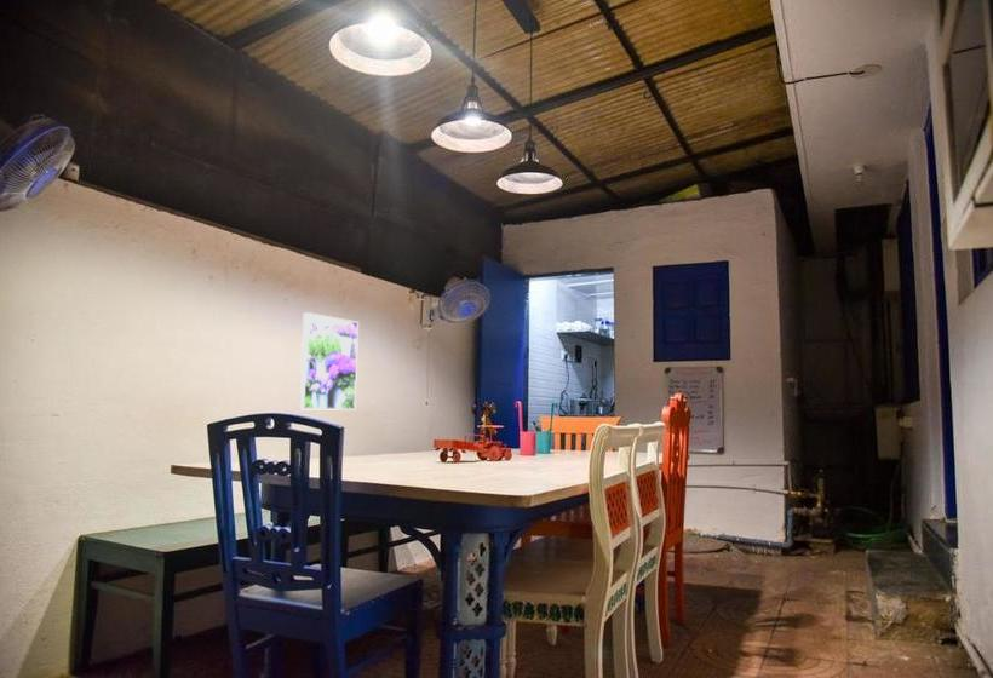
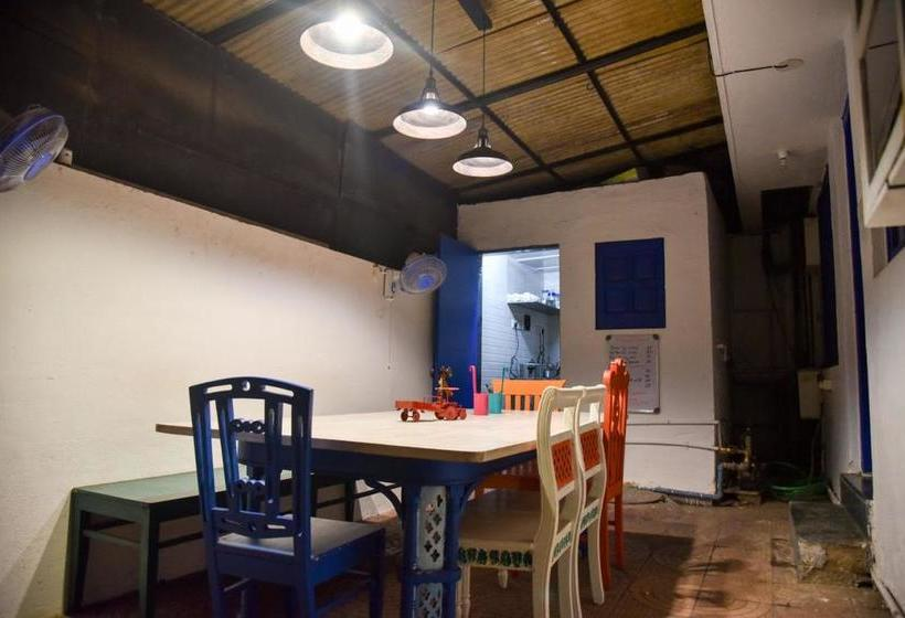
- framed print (329, 363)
